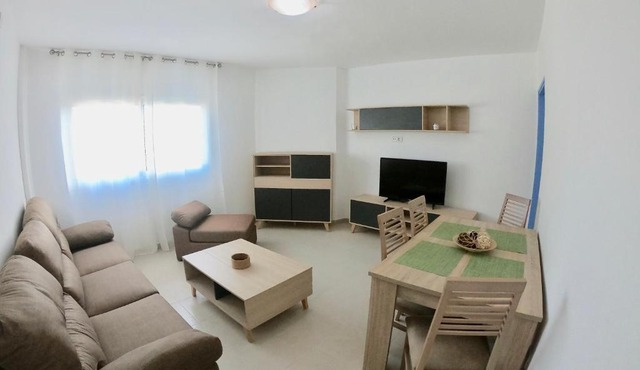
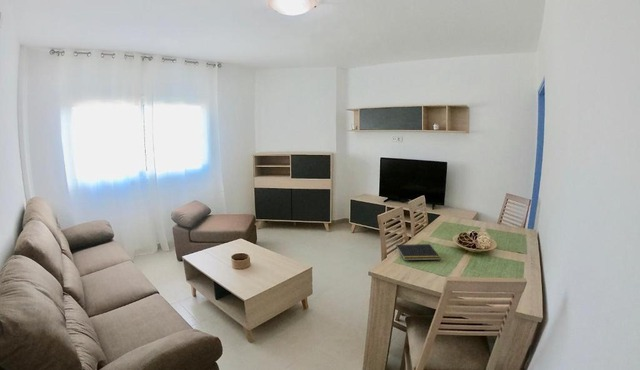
+ notepad (417, 251)
